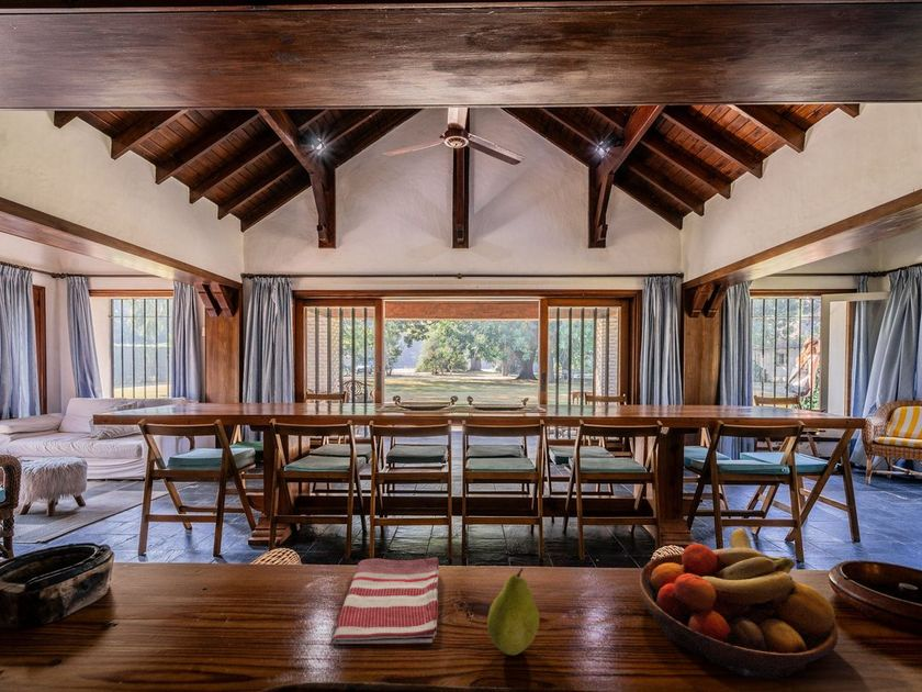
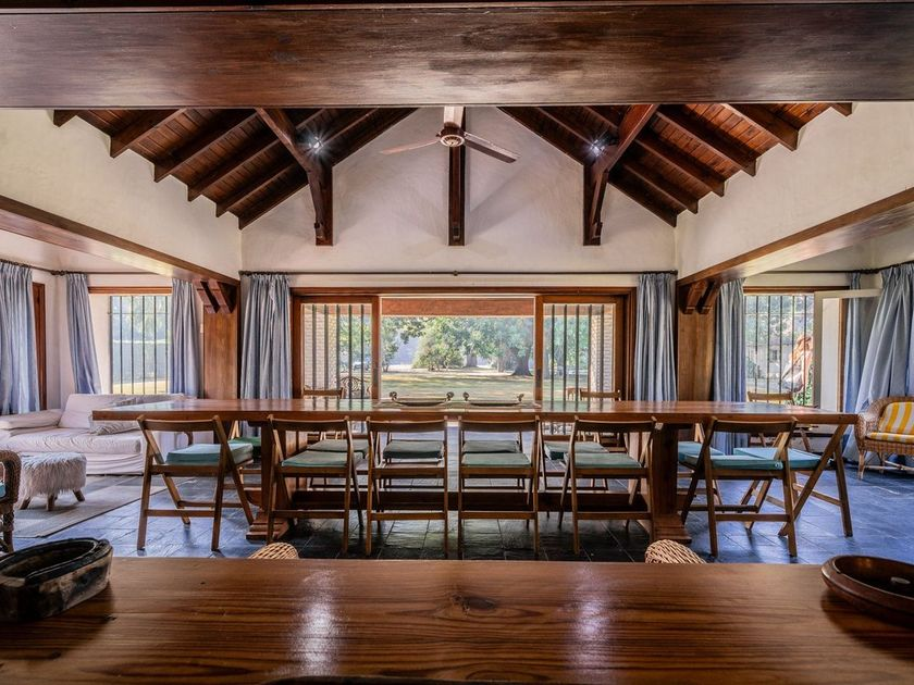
- dish towel (392, 594)
- fruit (514, 613)
- fruit bowl (728, 587)
